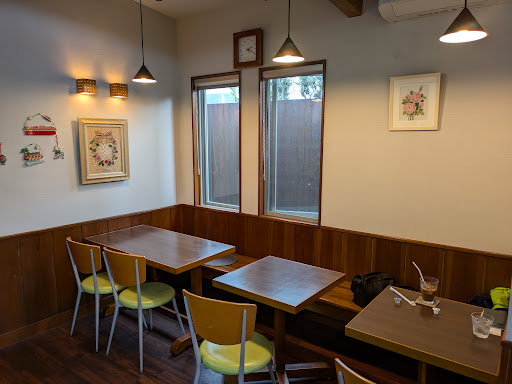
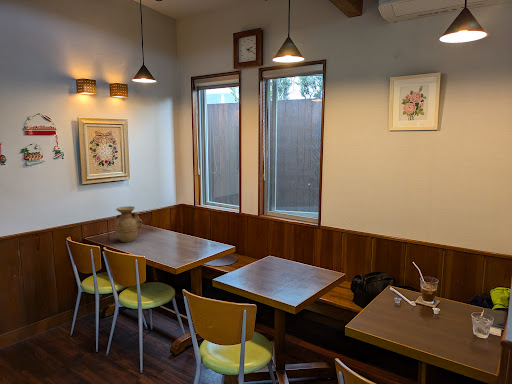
+ vase (127, 224)
